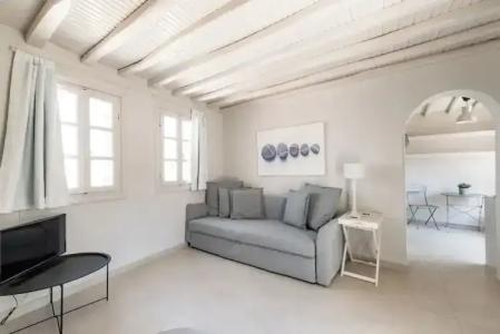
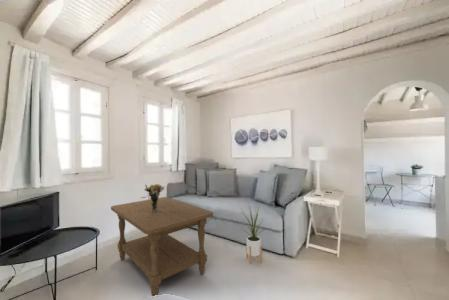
+ bouquet (153, 197)
+ coffee table (159, 237)
+ house plant (254, 231)
